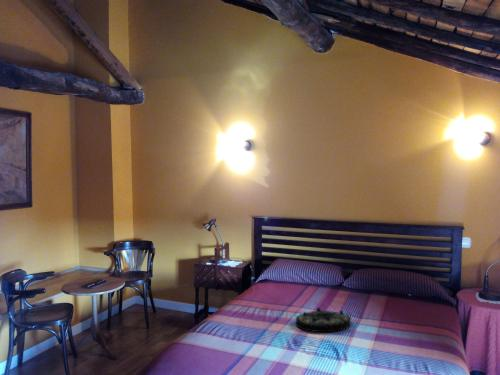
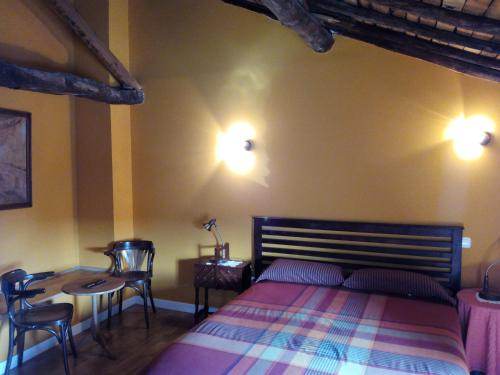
- serving tray (323, 317)
